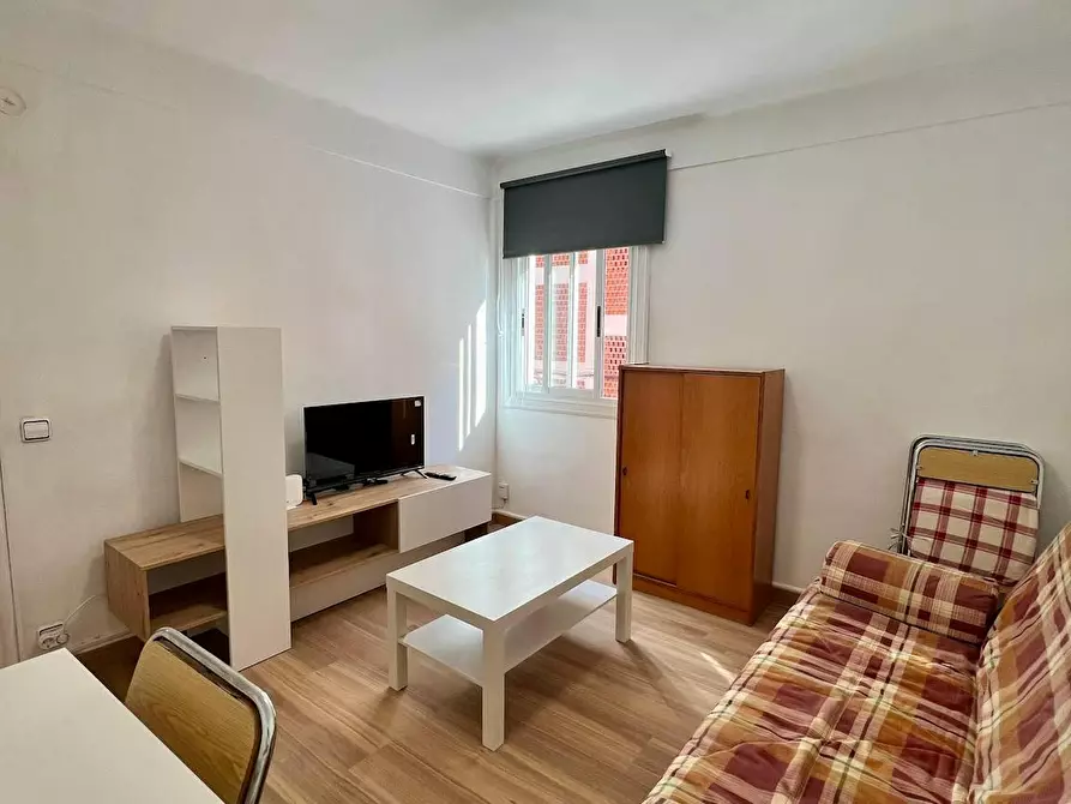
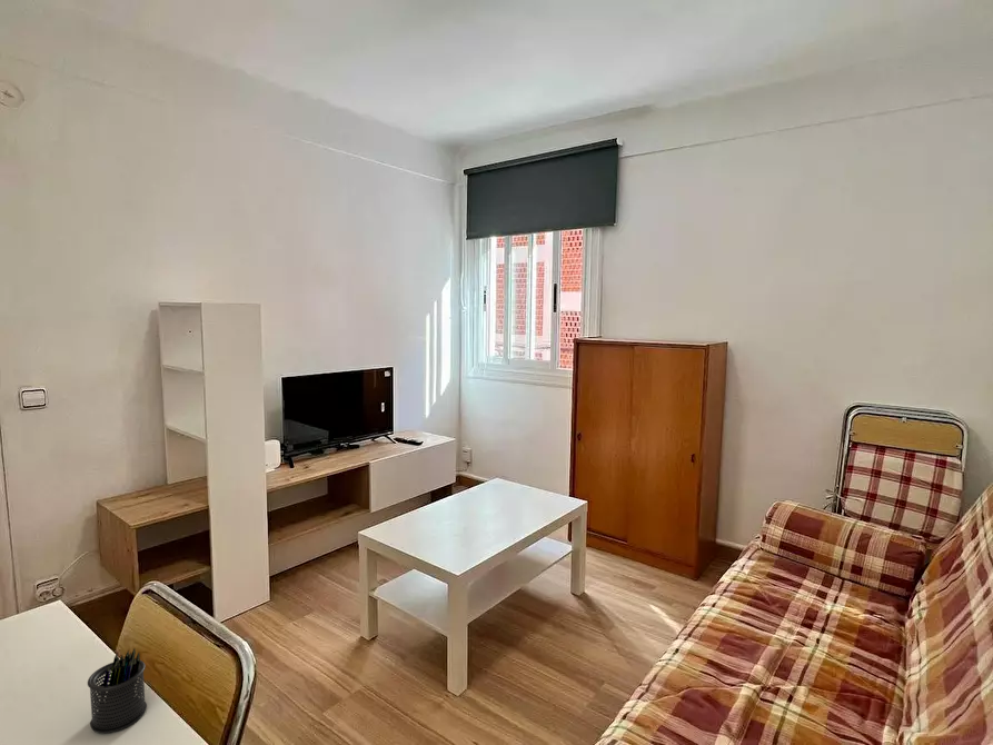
+ pen holder (117, 684)
